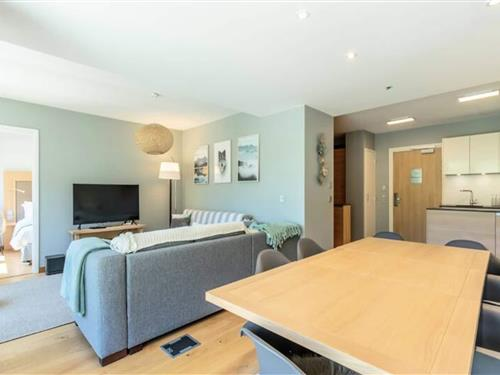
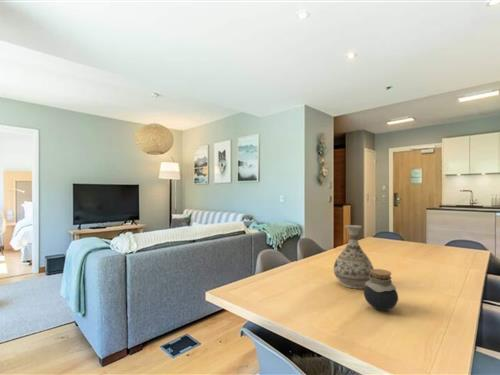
+ jar (381, 289)
+ vase (353, 254)
